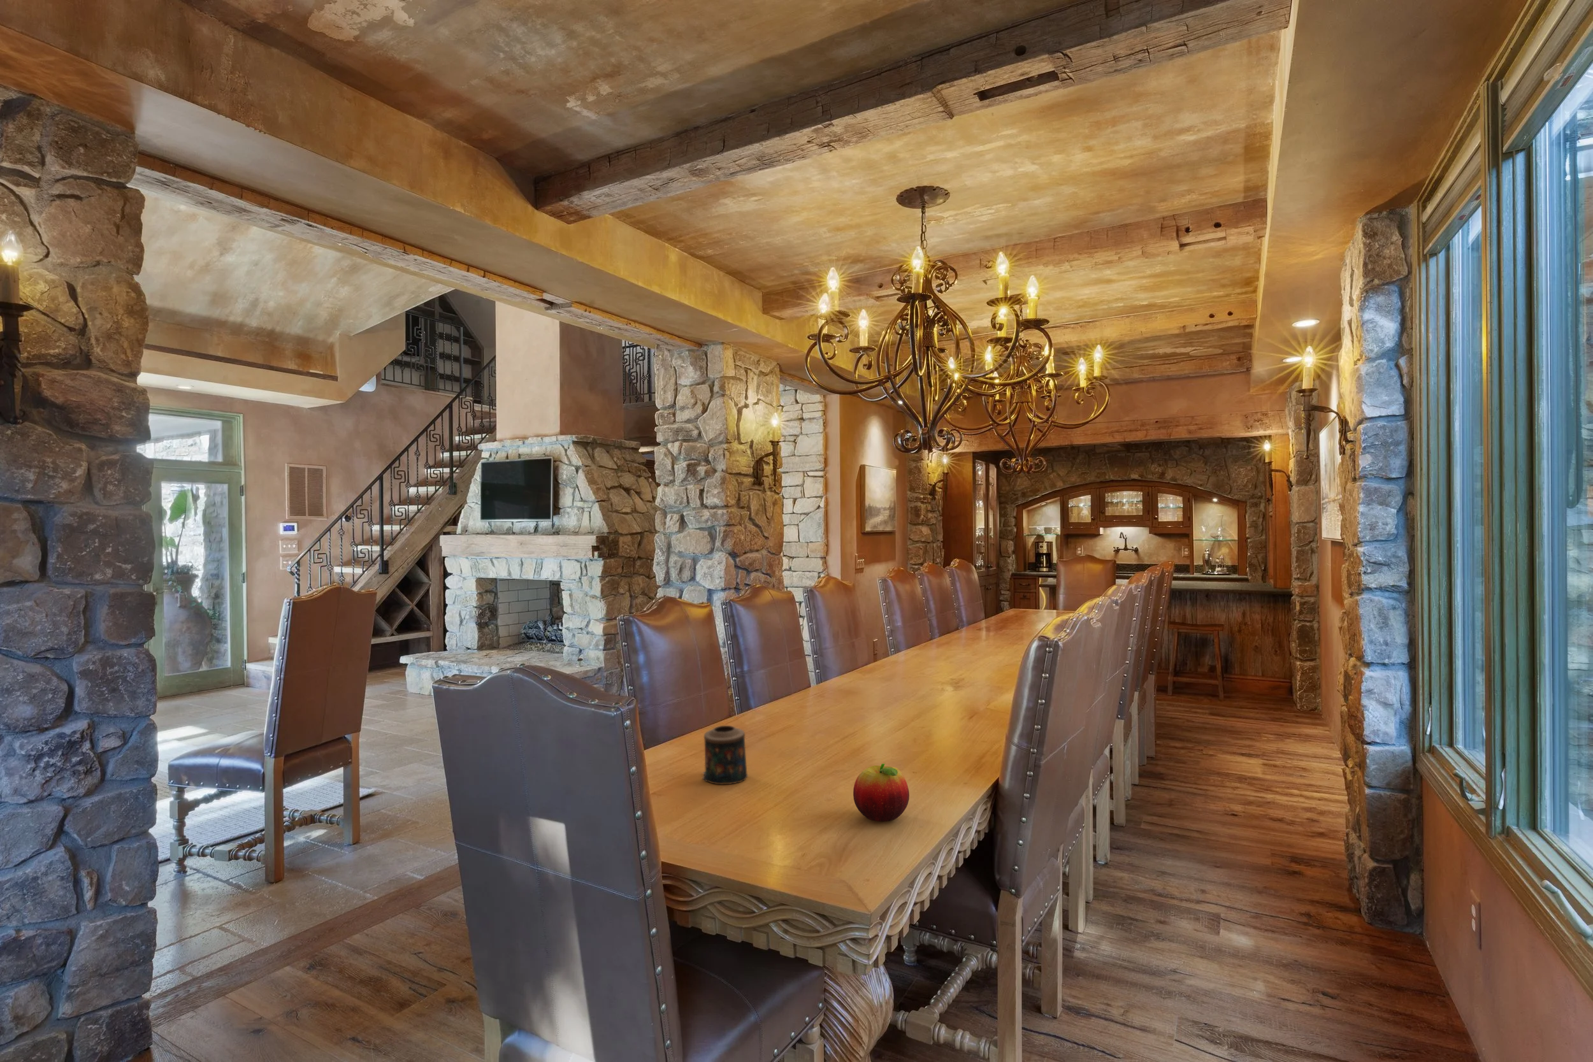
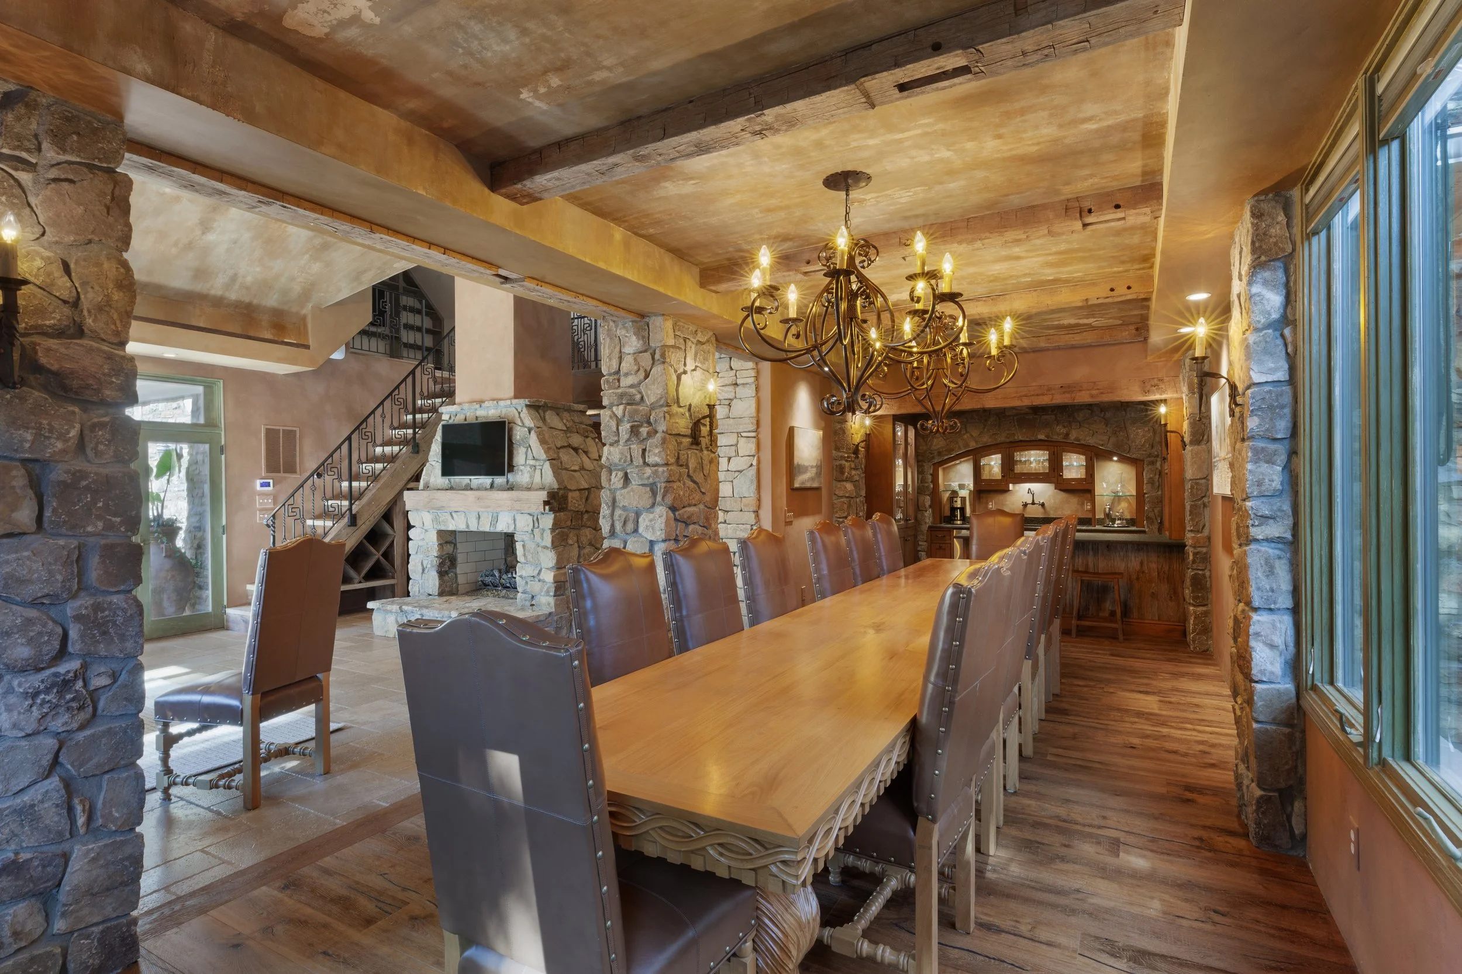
- fruit (881, 789)
- candle (722, 751)
